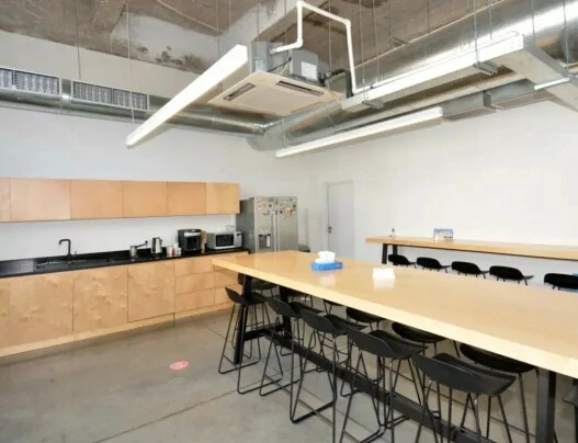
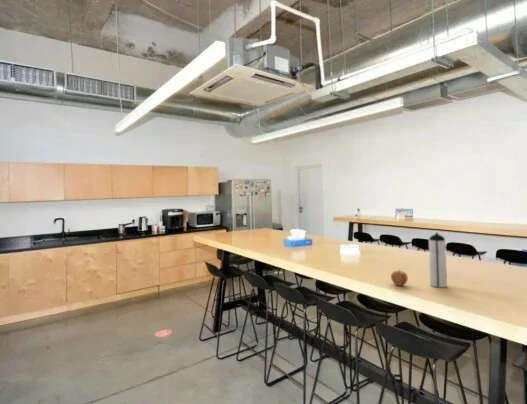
+ water bottle (437, 259)
+ fruit (399, 277)
